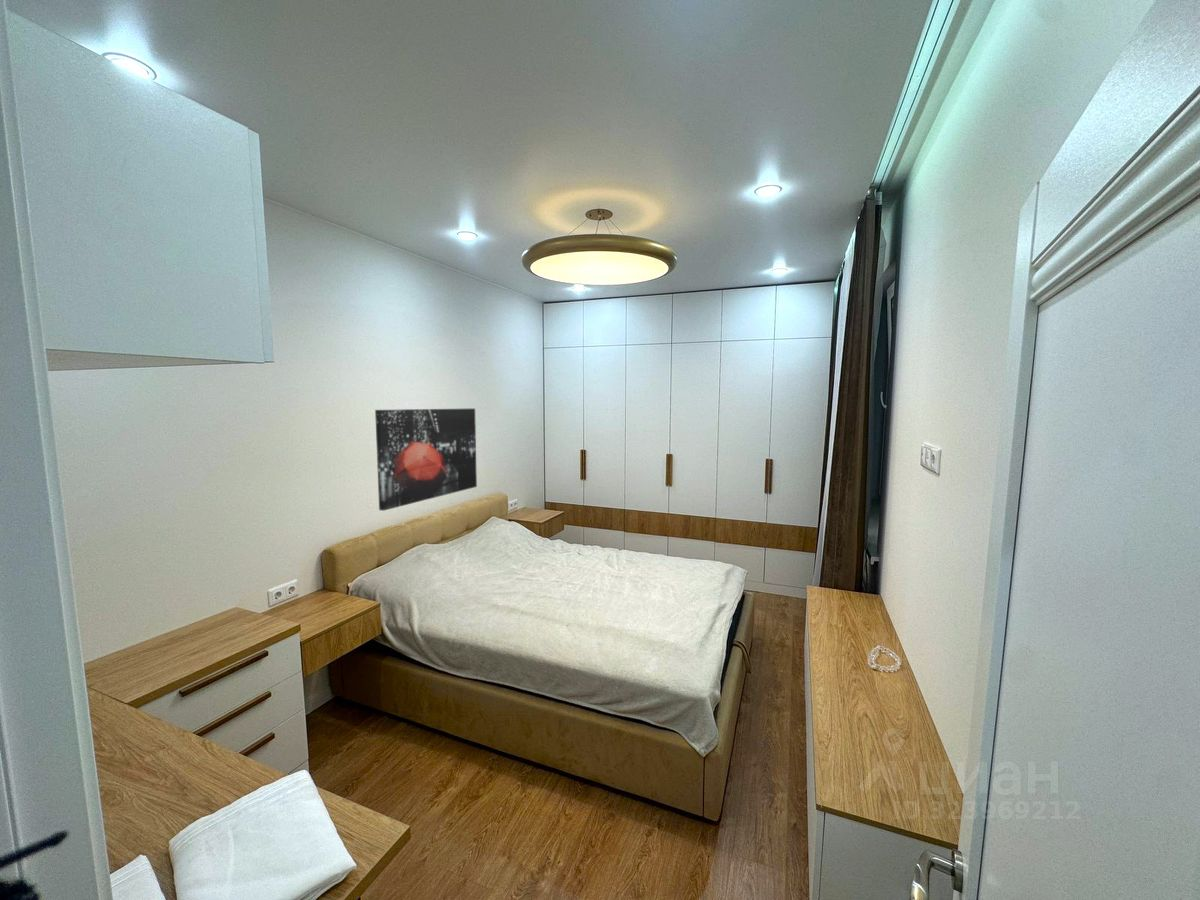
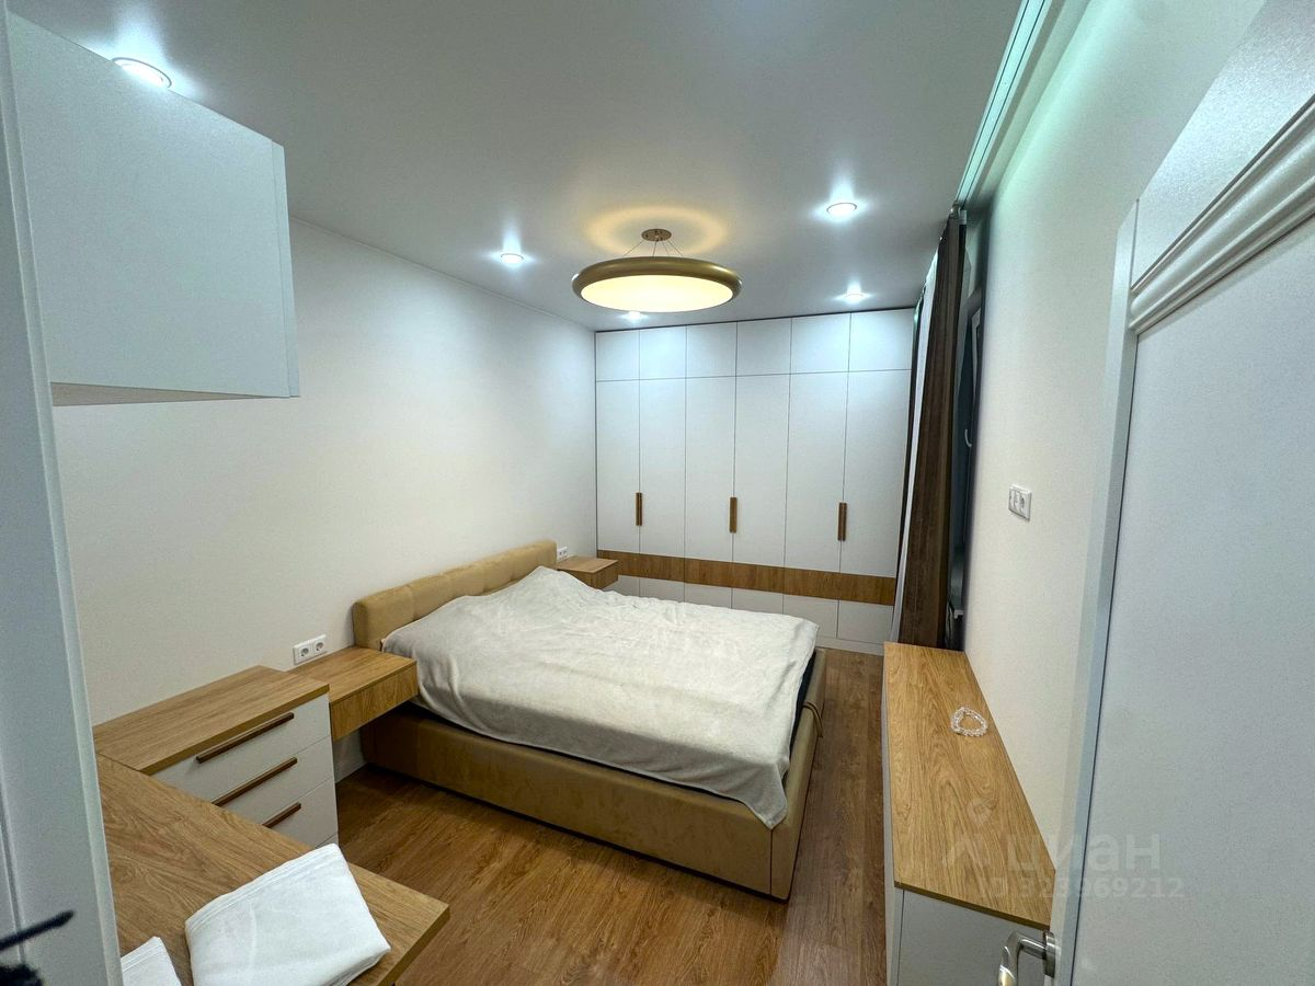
- wall art (432, 453)
